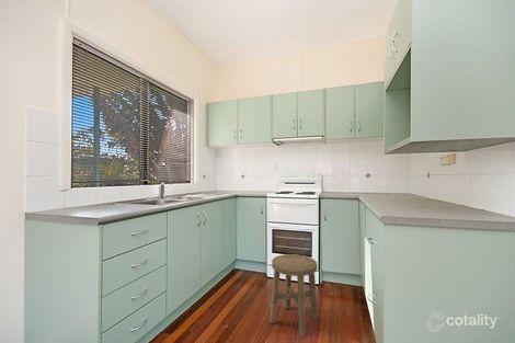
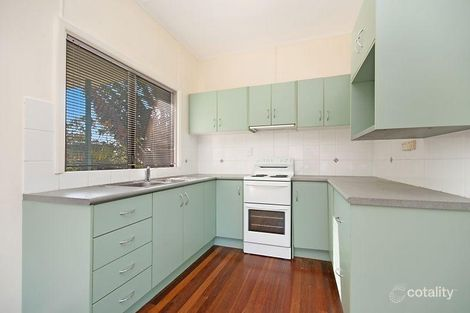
- stool (293, 289)
